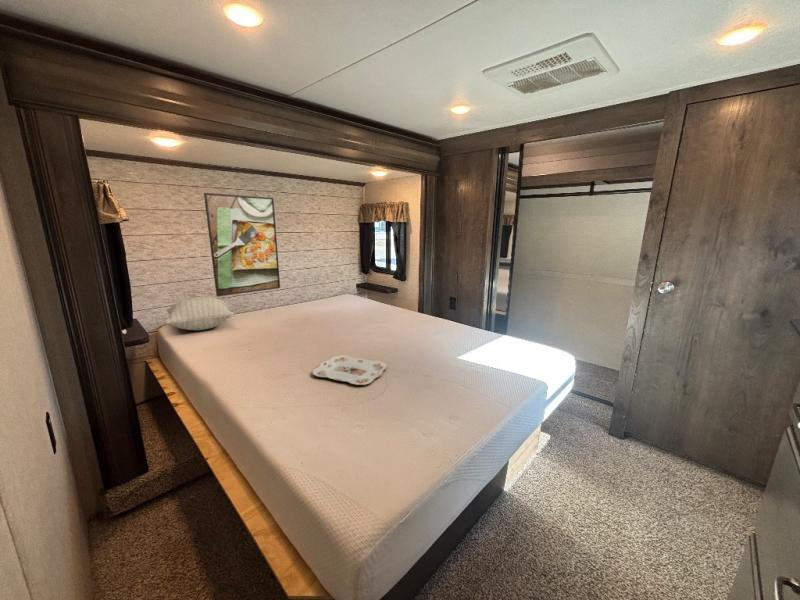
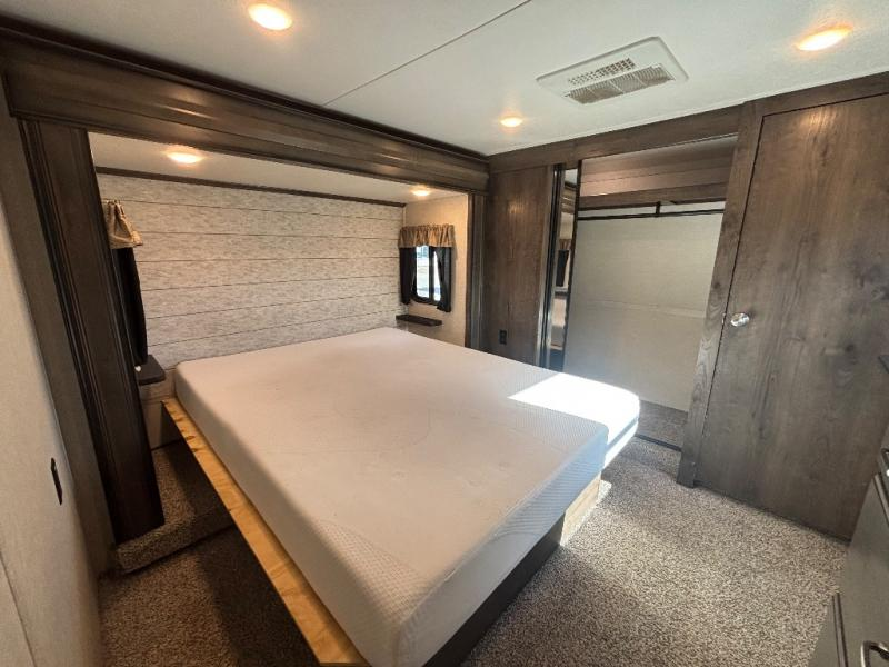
- pillow (199, 312)
- serving tray (350, 369)
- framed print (245, 245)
